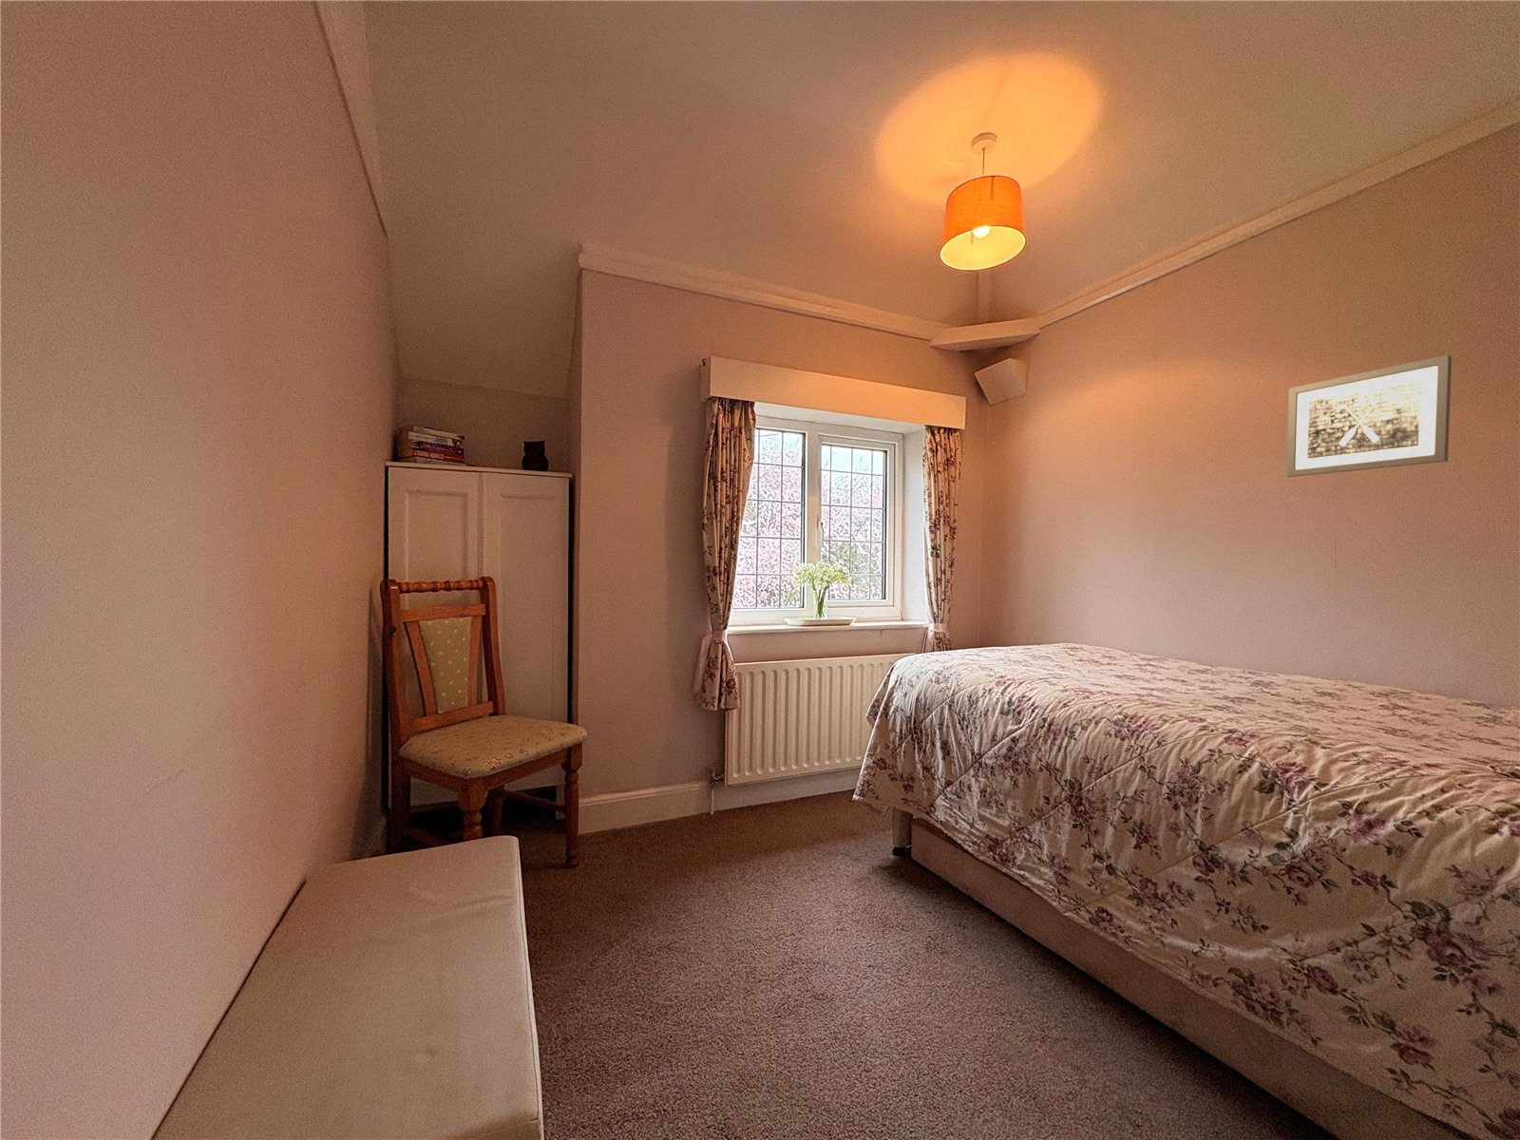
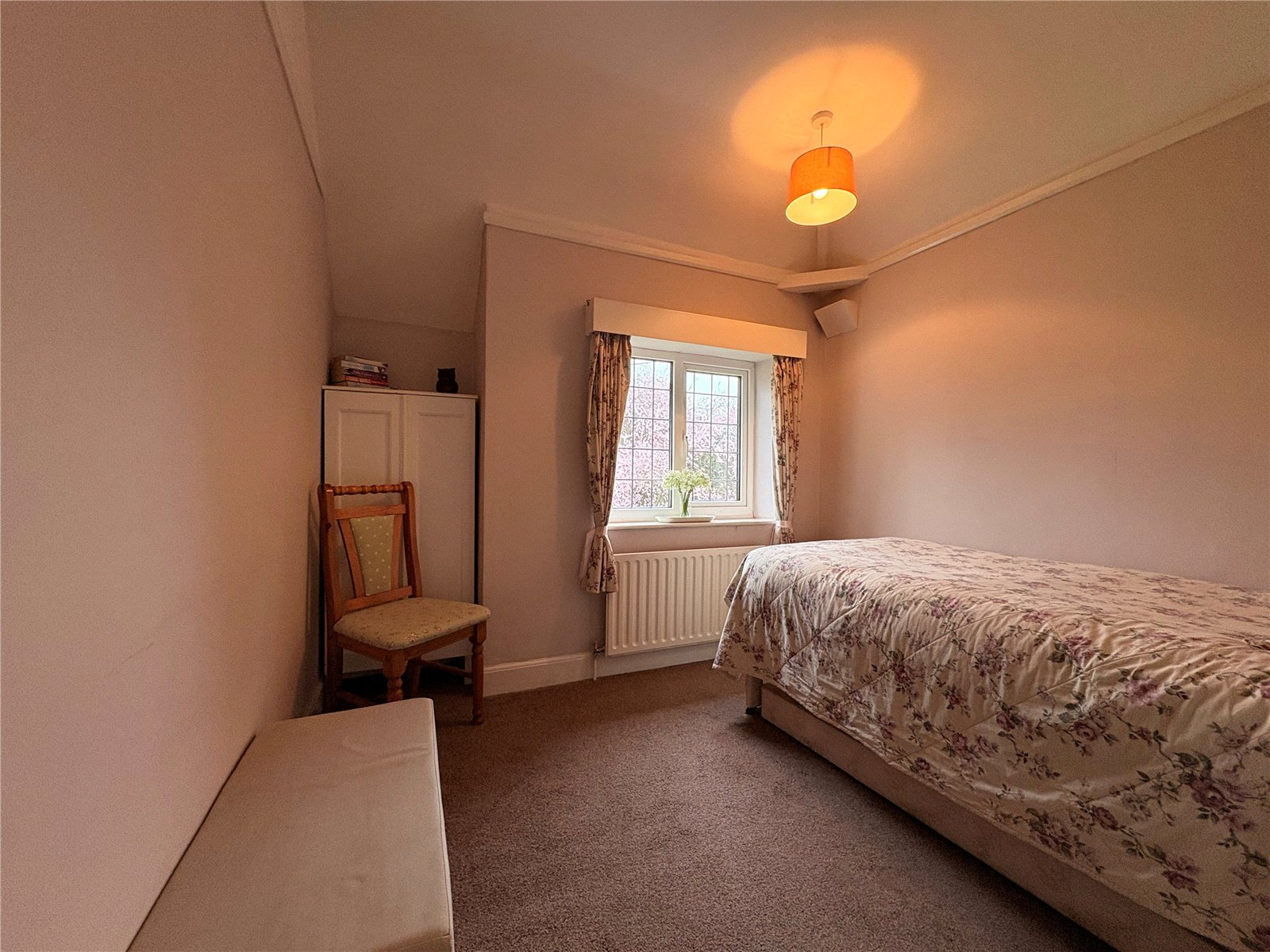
- wall art (1361, 420)
